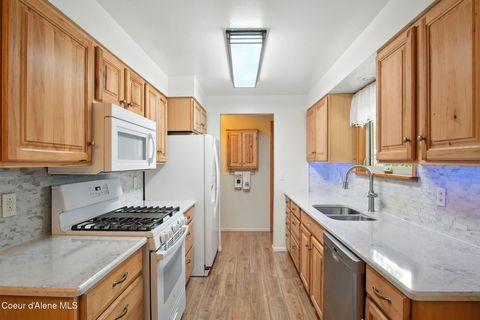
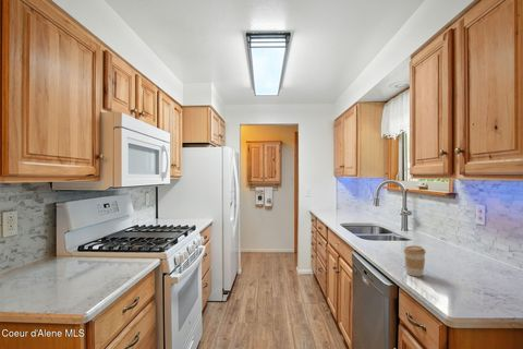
+ coffee cup (414, 260)
